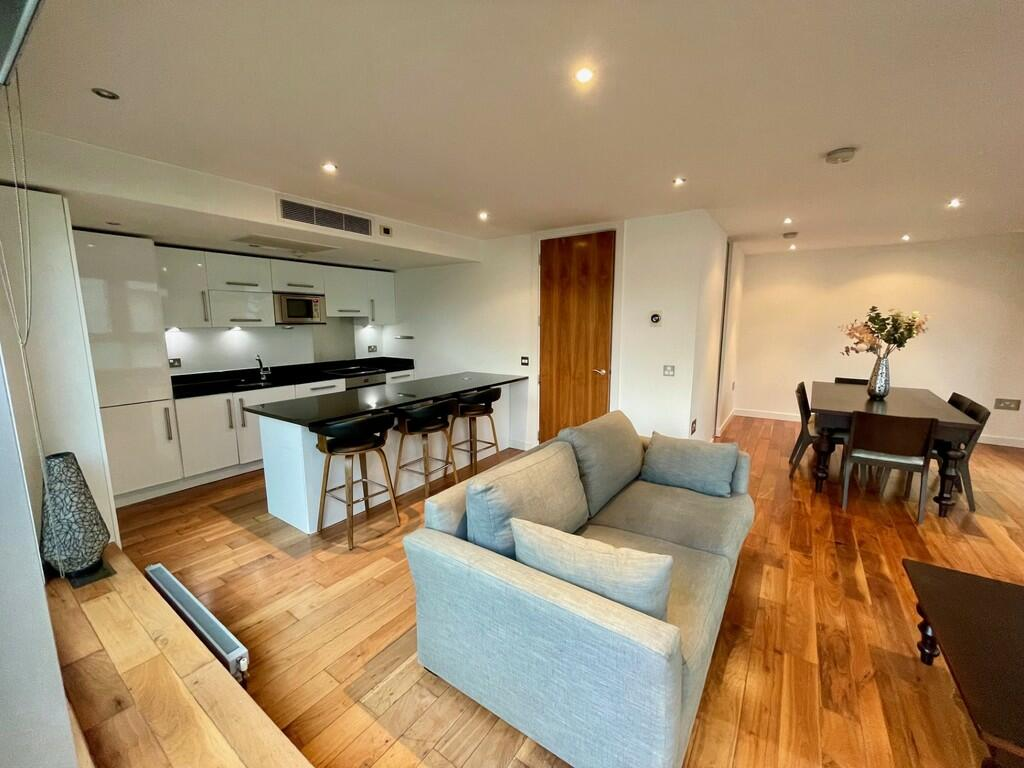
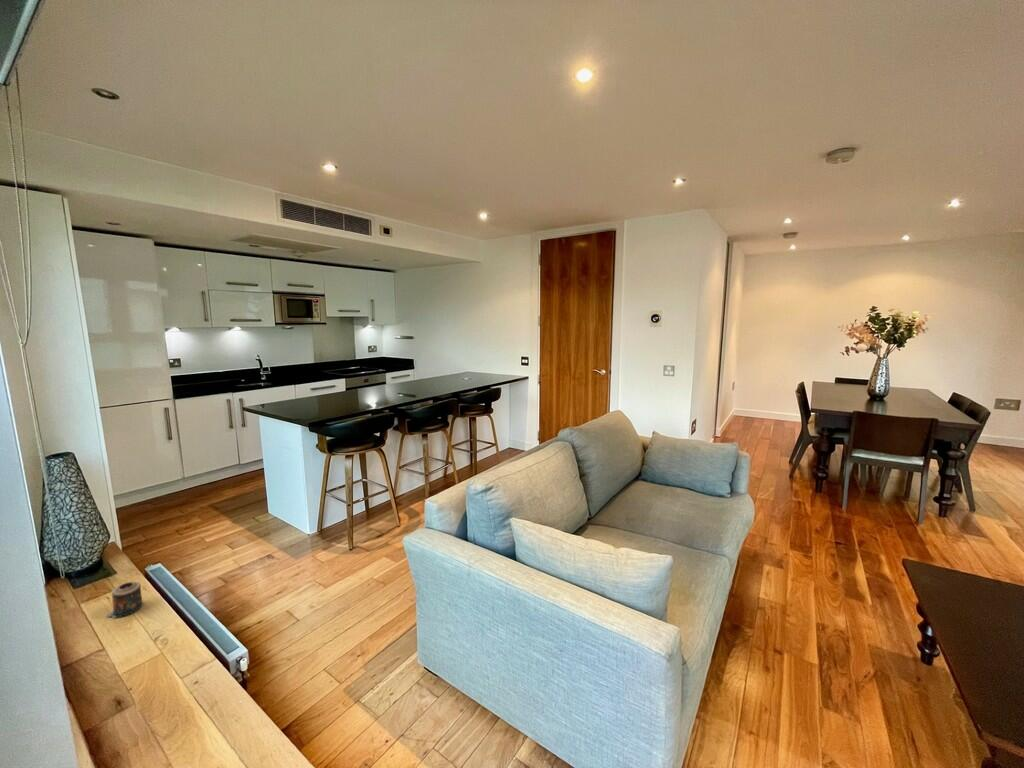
+ candle (122, 598)
